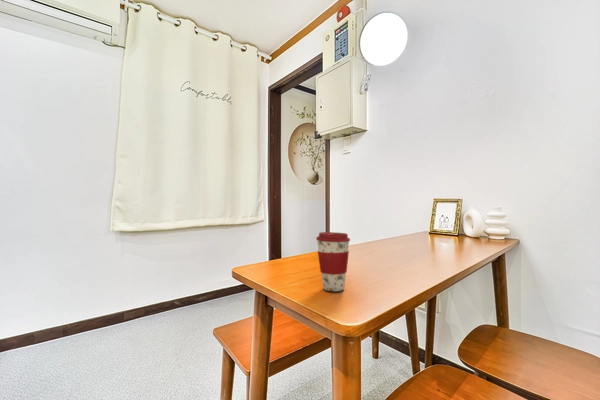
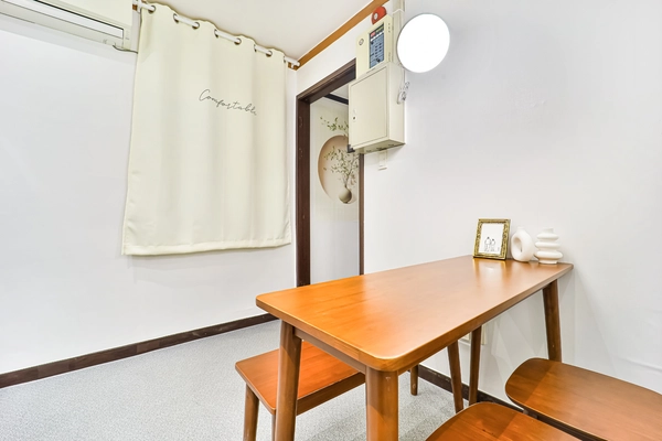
- coffee cup (333, 260)
